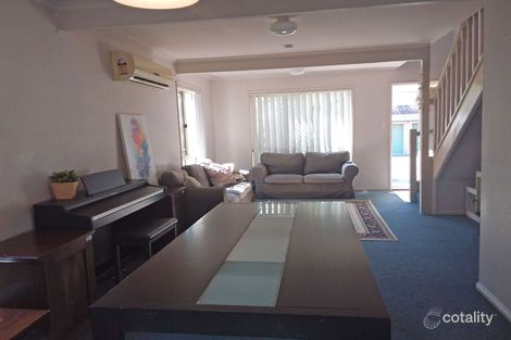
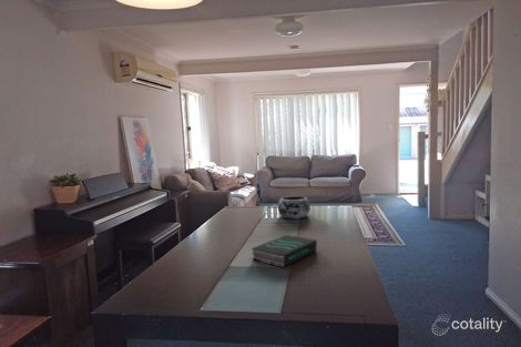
+ book (285, 249)
+ decorative bowl (294, 207)
